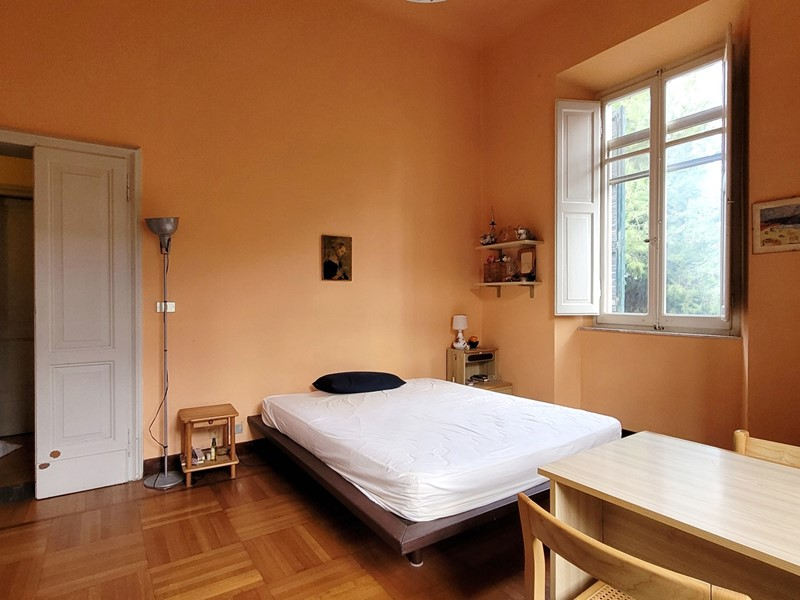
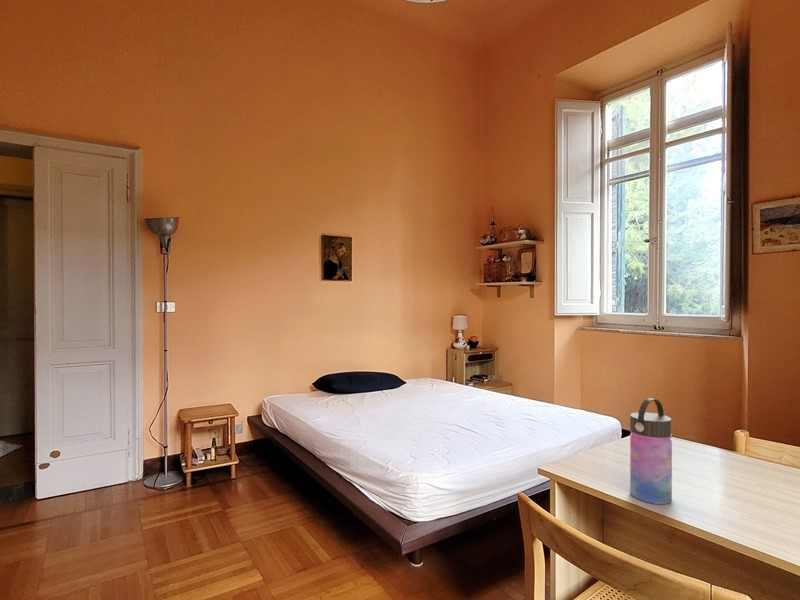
+ water bottle (650, 447)
